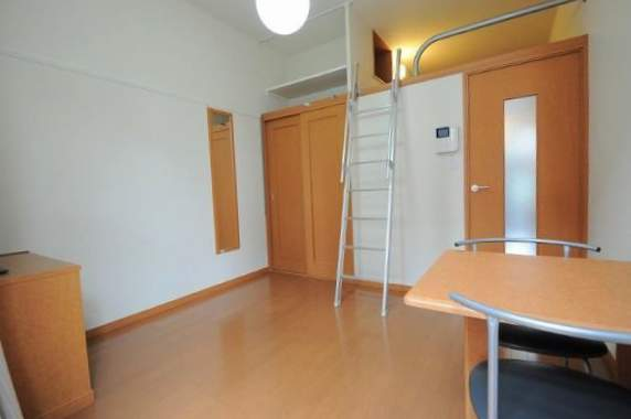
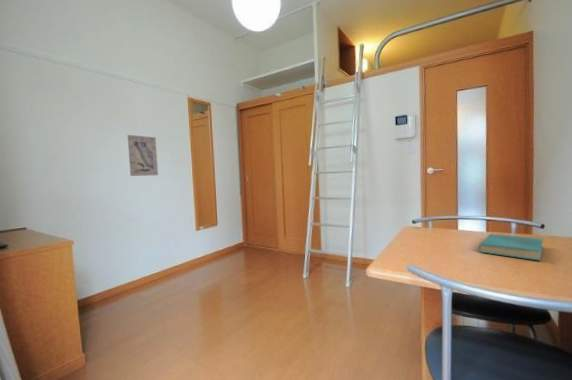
+ book (511, 245)
+ wall art (143, 156)
